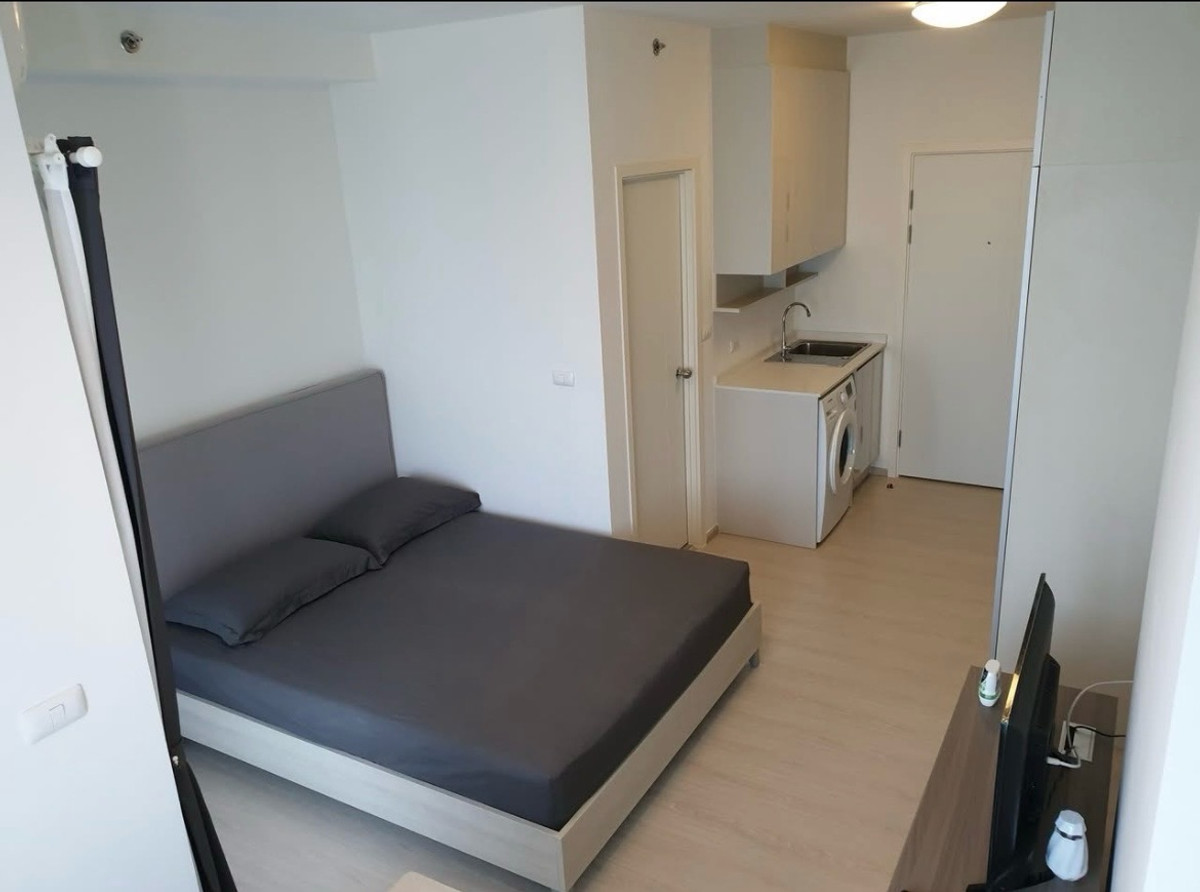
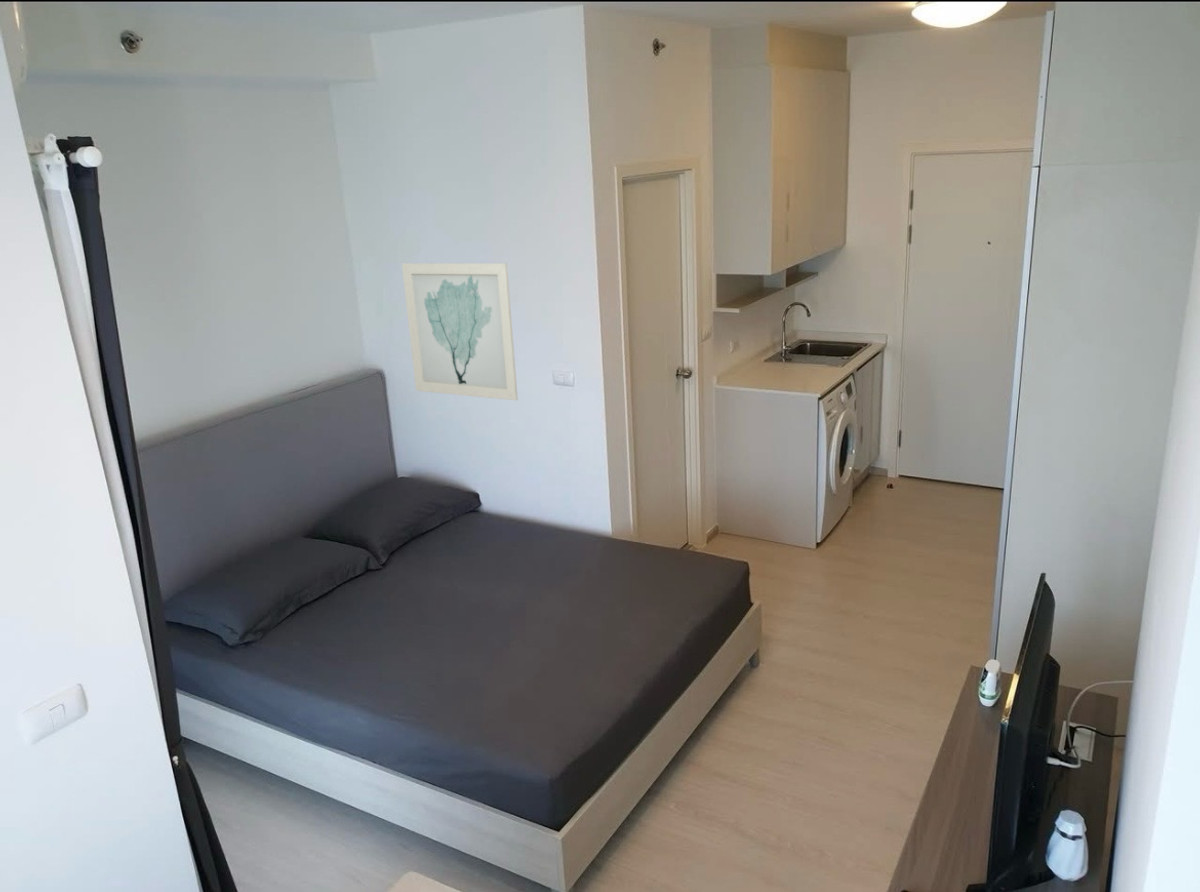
+ wall art (458, 330)
